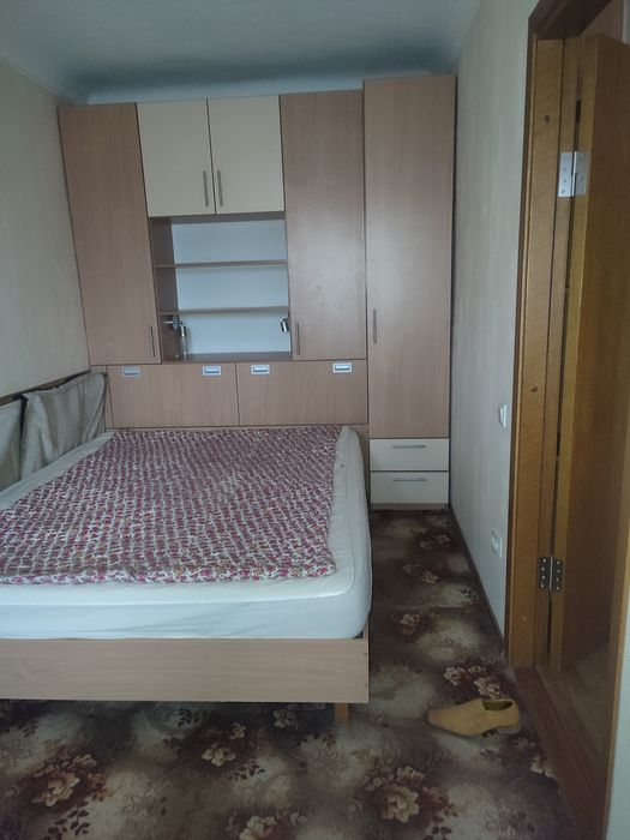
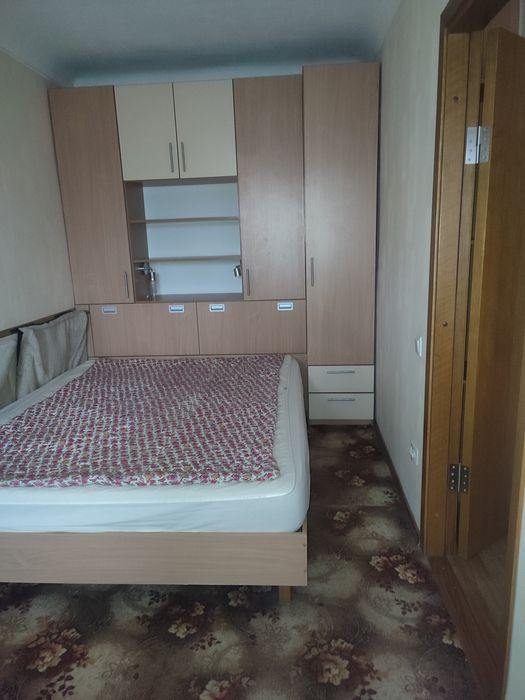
- shoe (473, 712)
